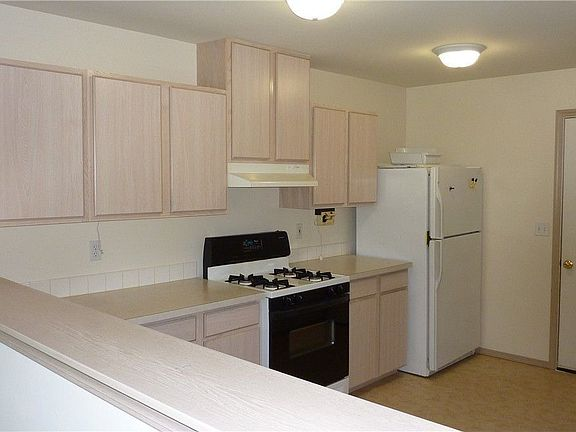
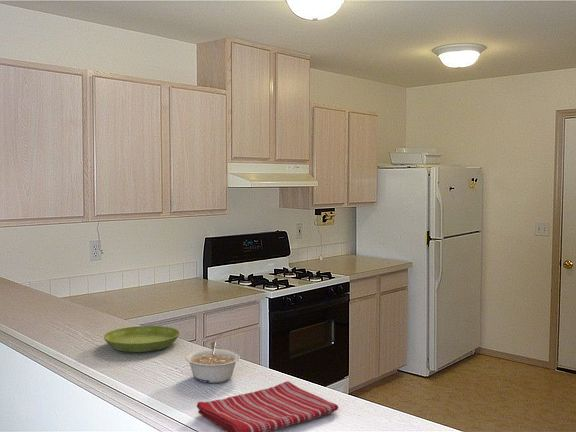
+ legume (211, 364)
+ saucer (142, 339)
+ dish towel (266, 407)
